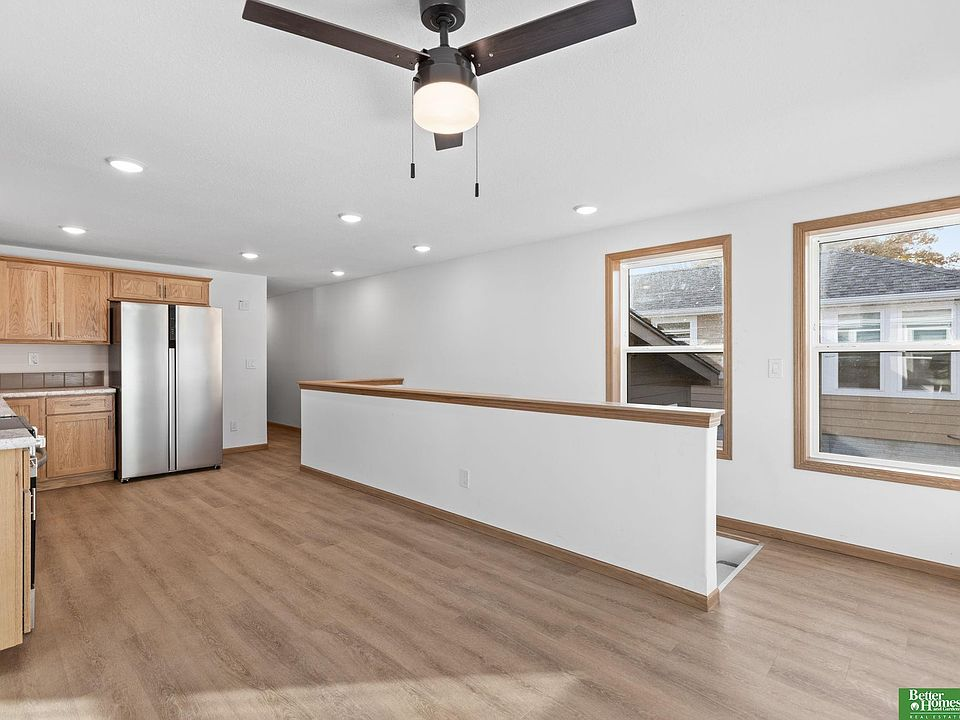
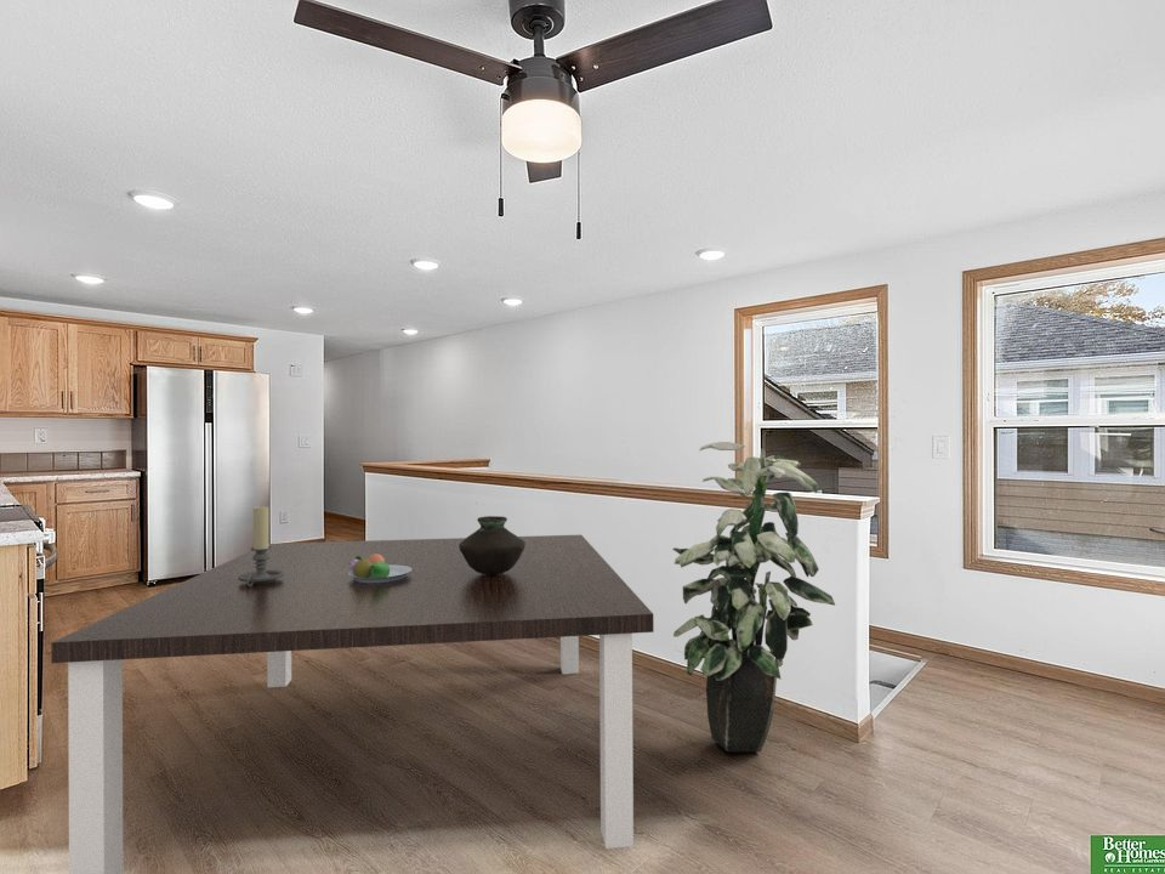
+ vase (491, 545)
+ indoor plant (741, 590)
+ dining table (410, 643)
+ candle holder (258, 543)
+ fruit bowl (379, 564)
